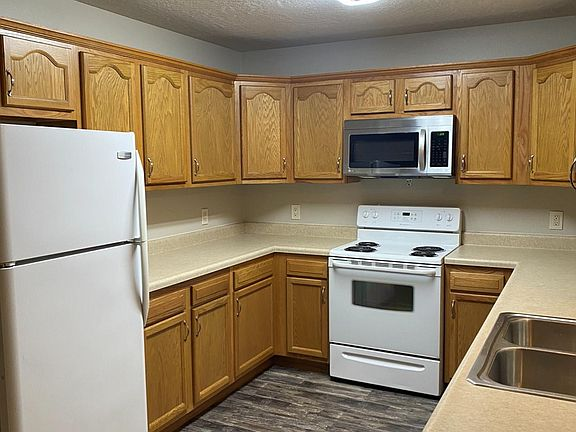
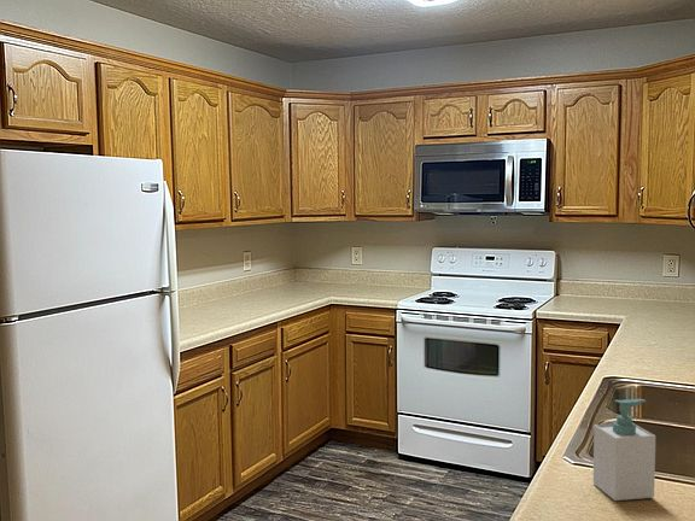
+ soap bottle (624, 445)
